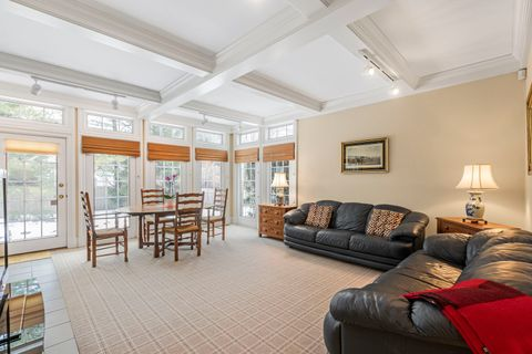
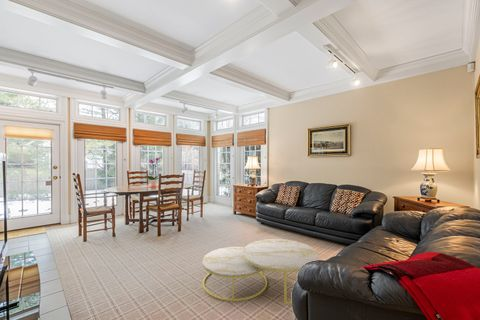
+ coffee table (259, 266)
